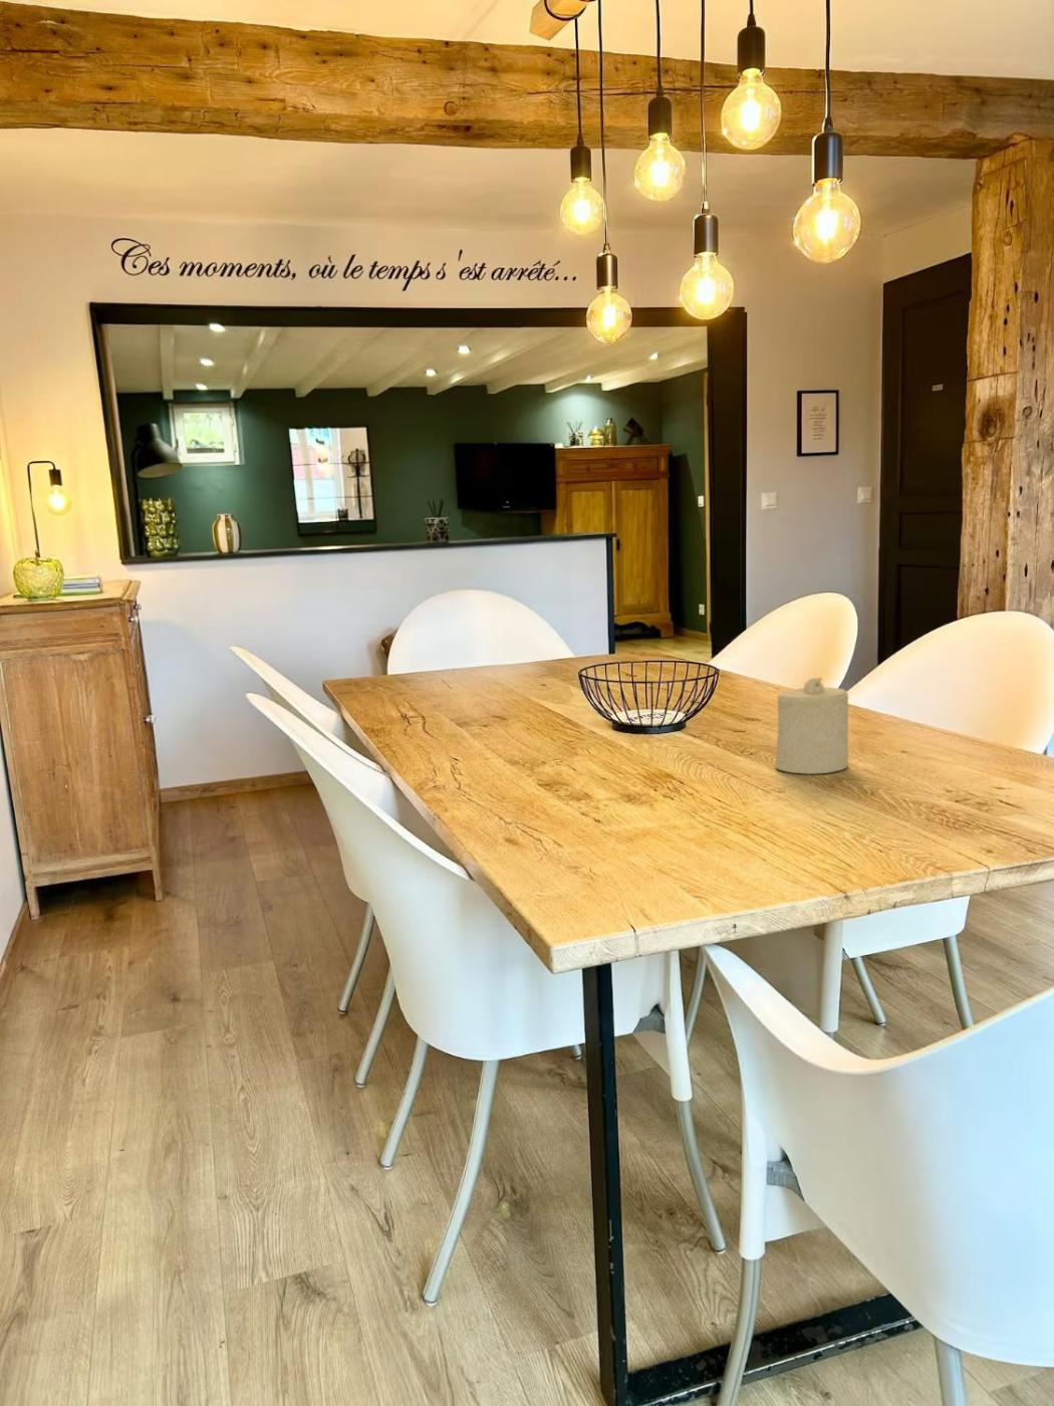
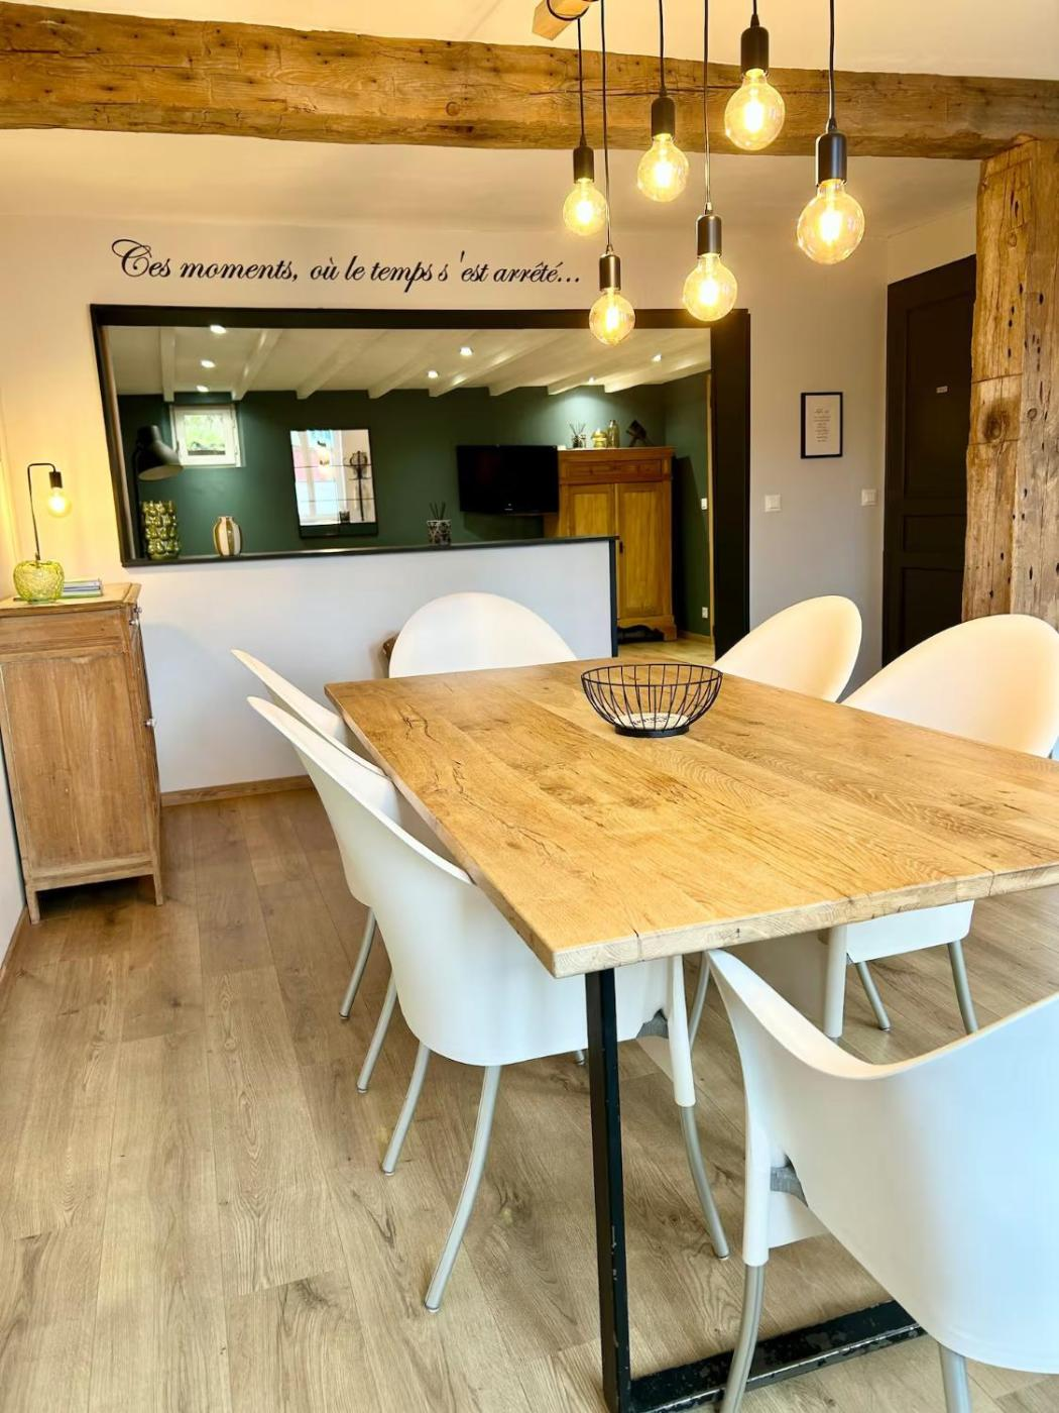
- candle (812, 722)
